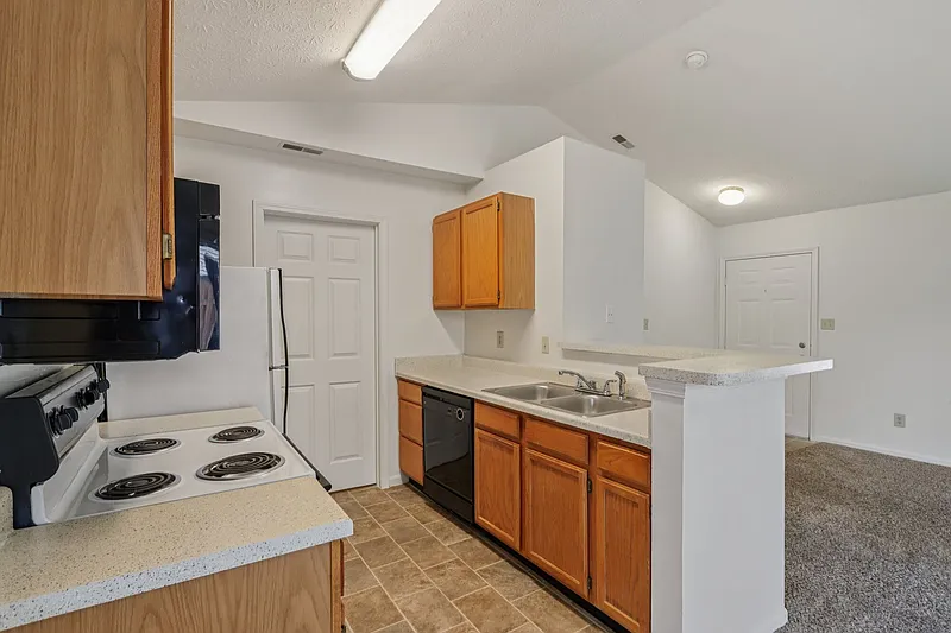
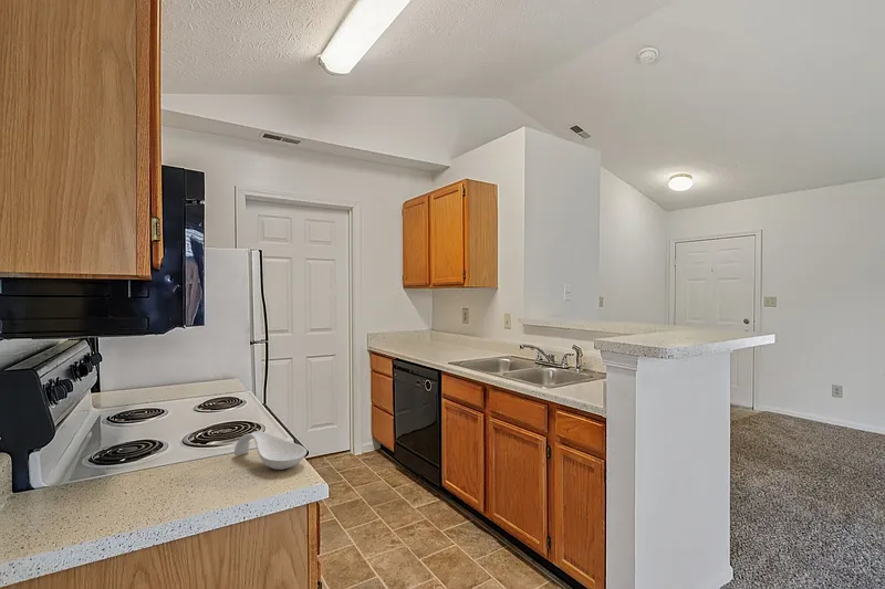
+ spoon rest (268, 449)
